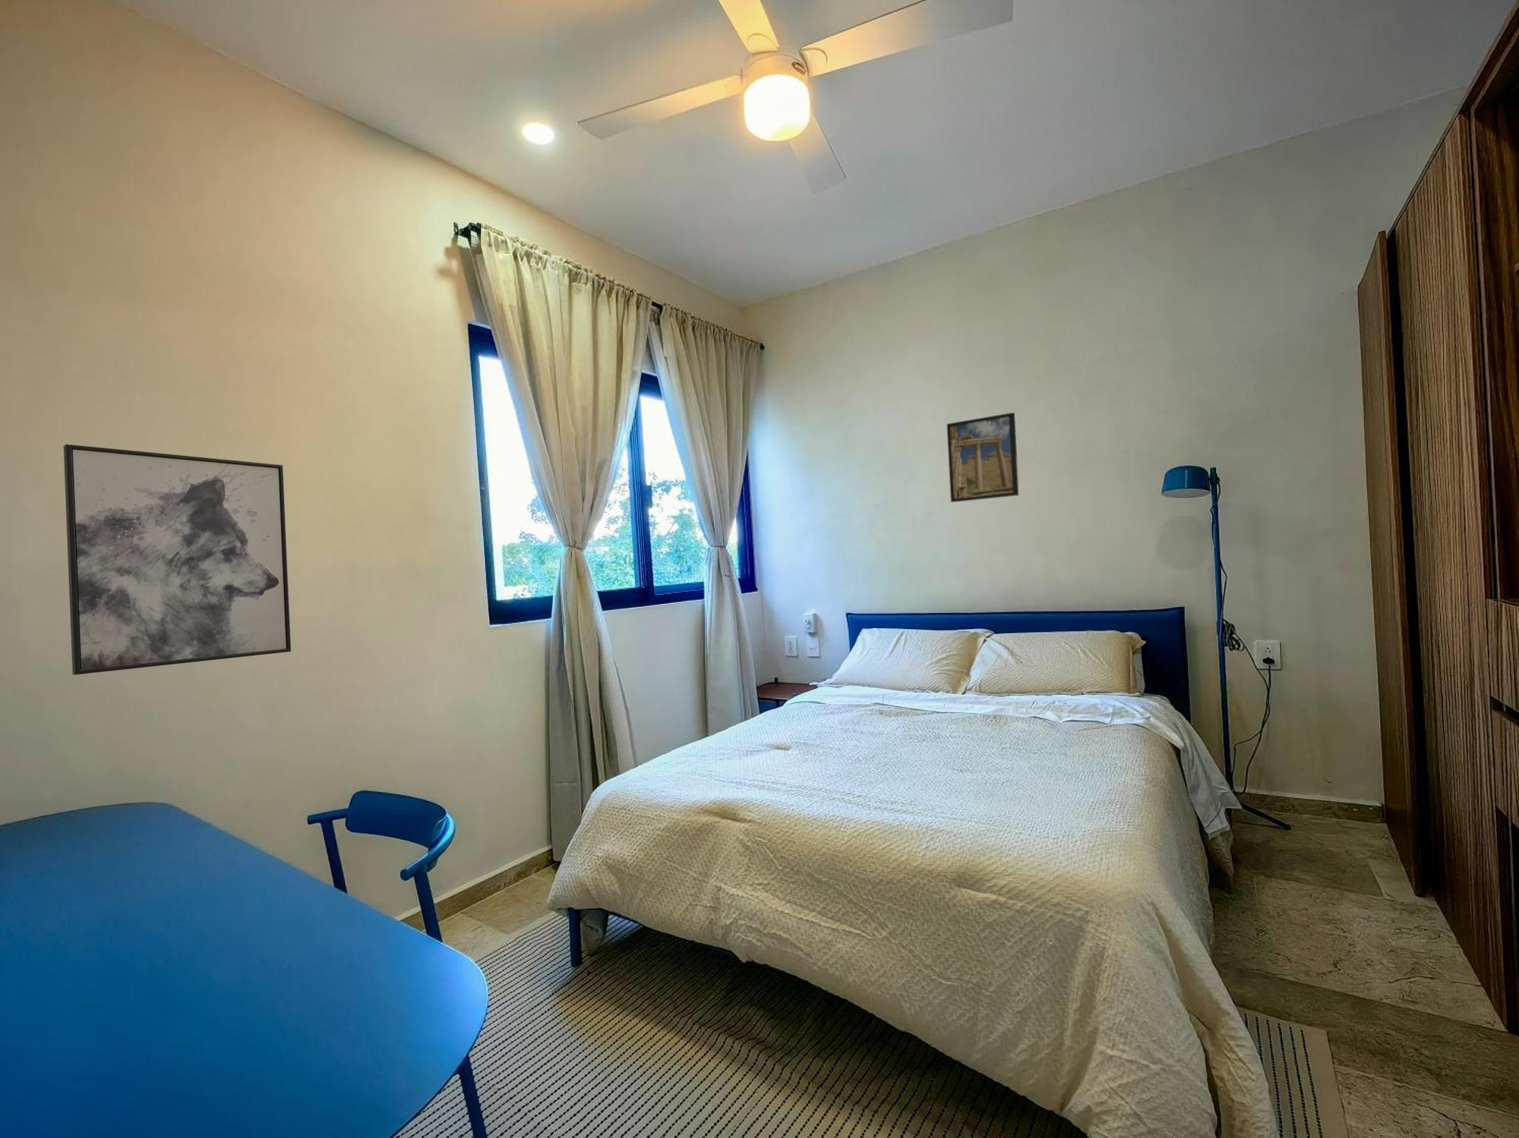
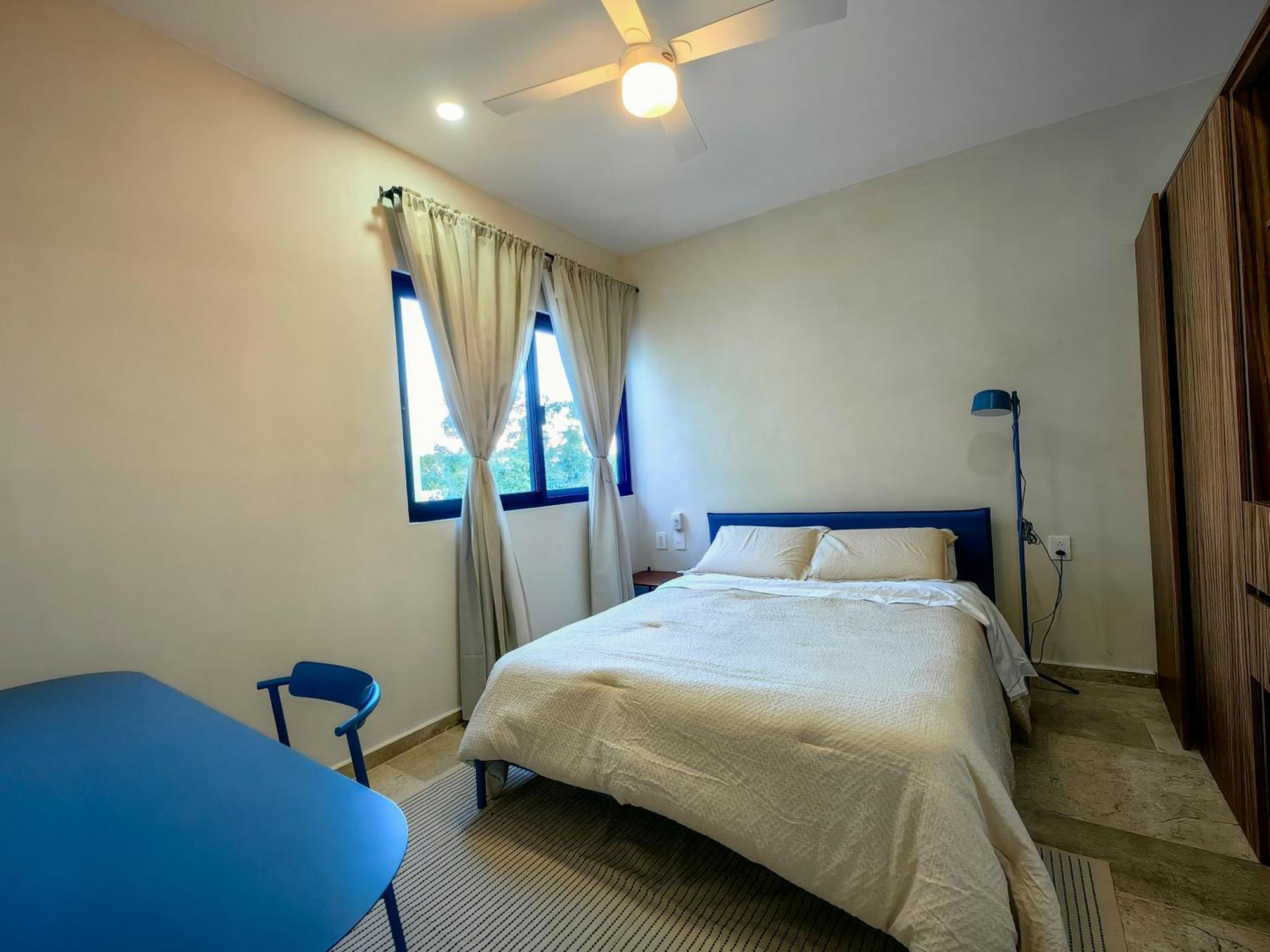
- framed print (981, 458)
- wall art (188, 558)
